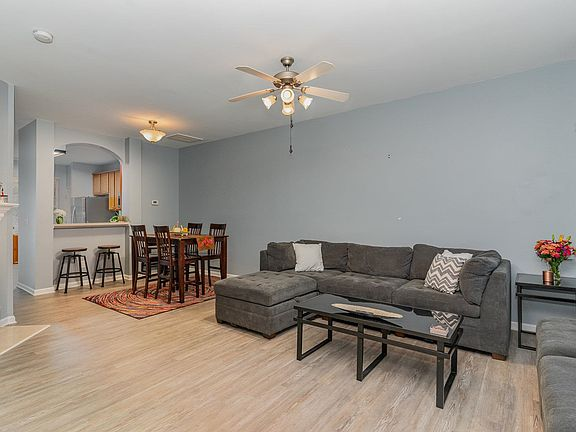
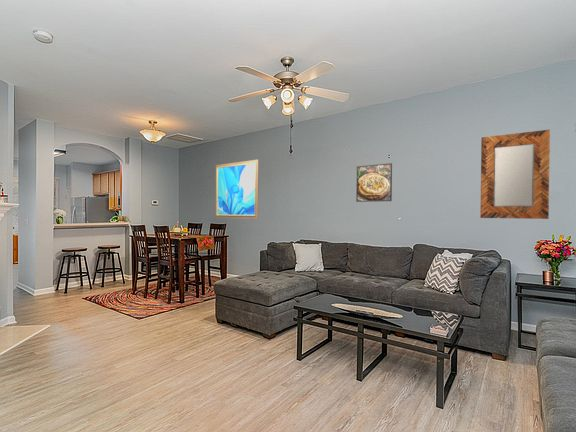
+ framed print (373, 183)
+ wall art (235, 190)
+ home mirror (513, 176)
